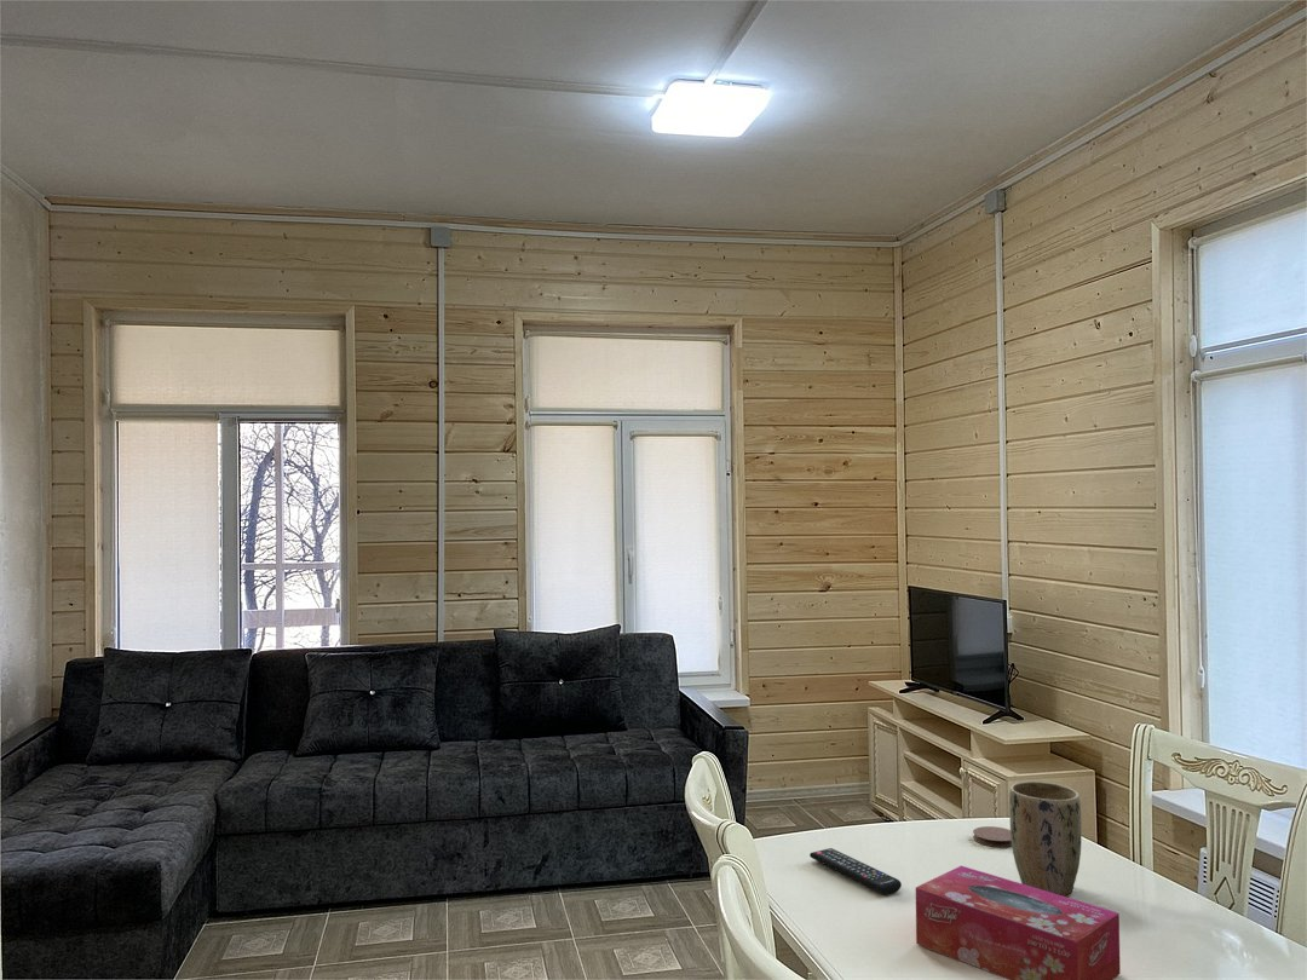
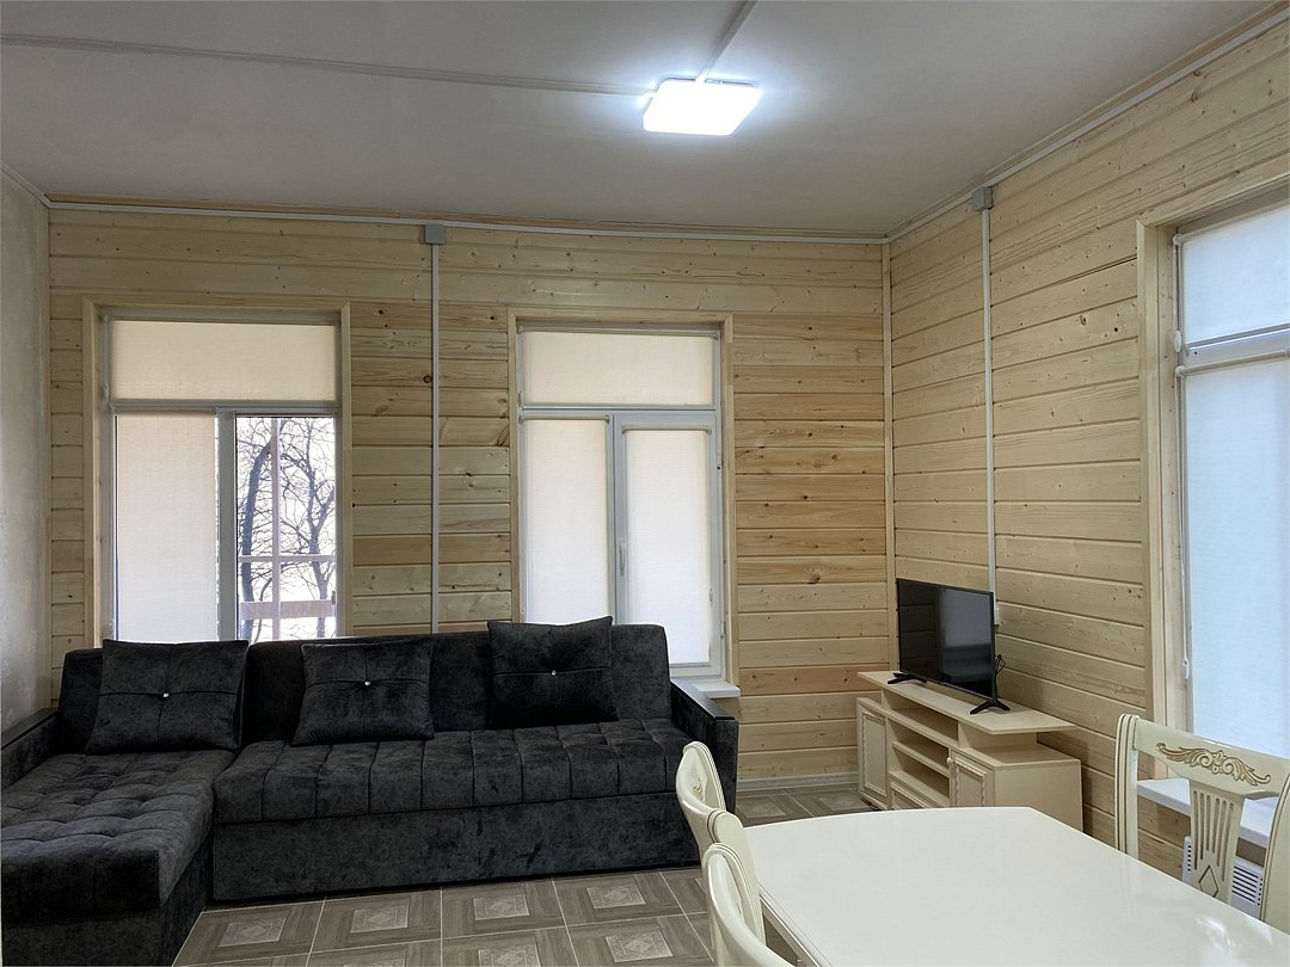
- tissue box (1014, 928)
- coaster (995, 836)
- plant pot (1044, 838)
- remote control (853, 870)
